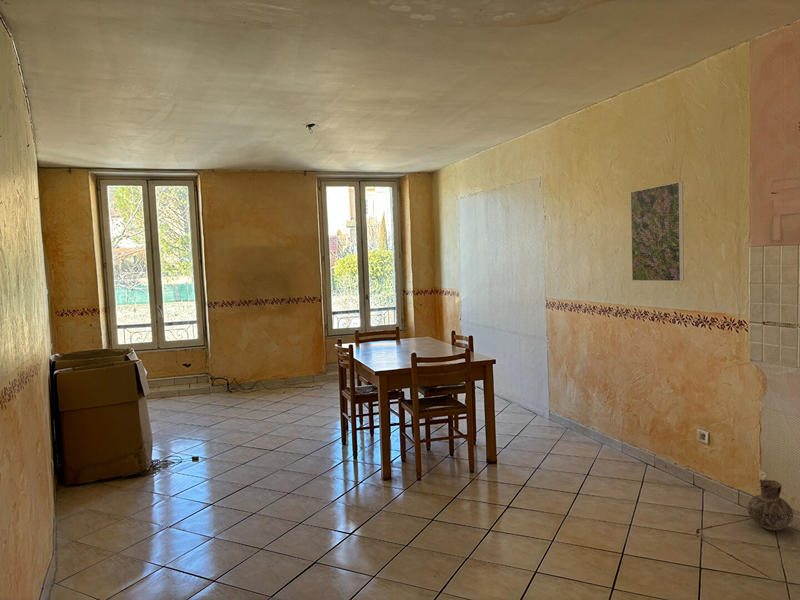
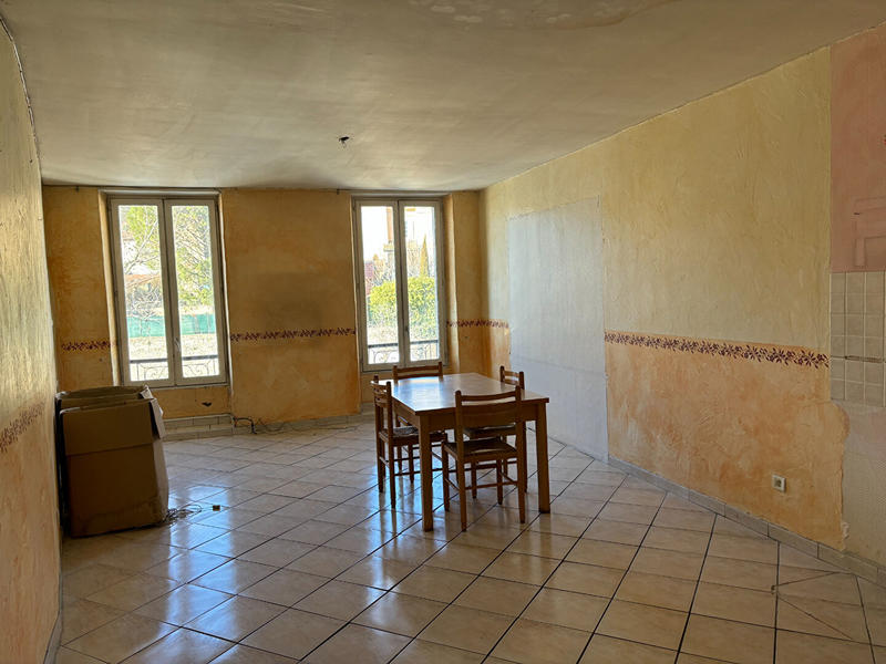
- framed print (655, 234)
- ceramic jug (770, 504)
